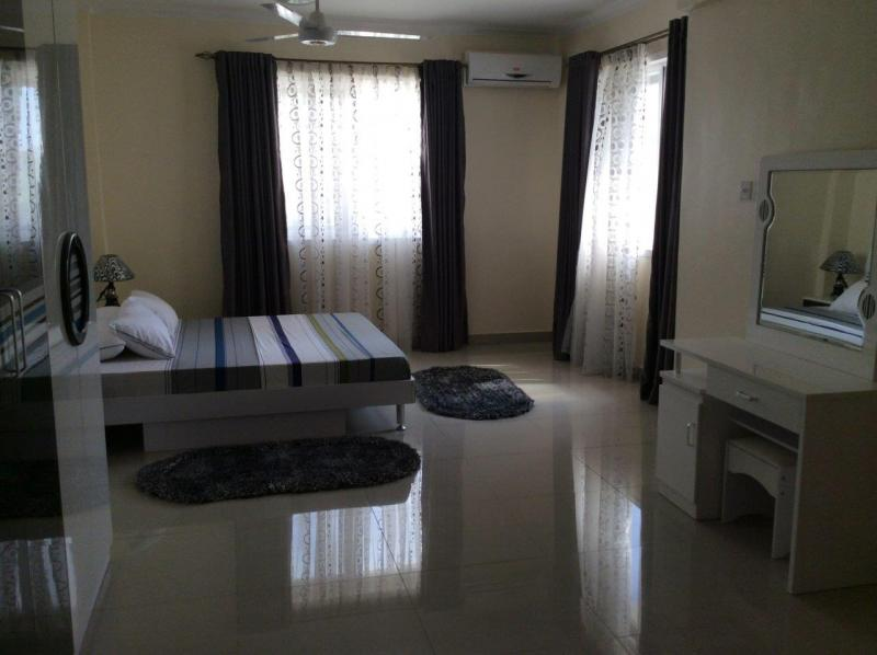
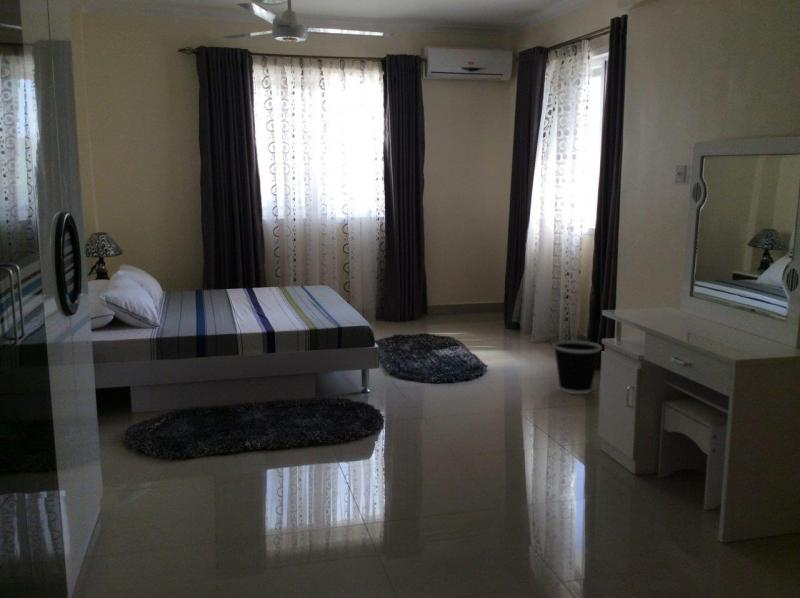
+ wastebasket (576, 367)
